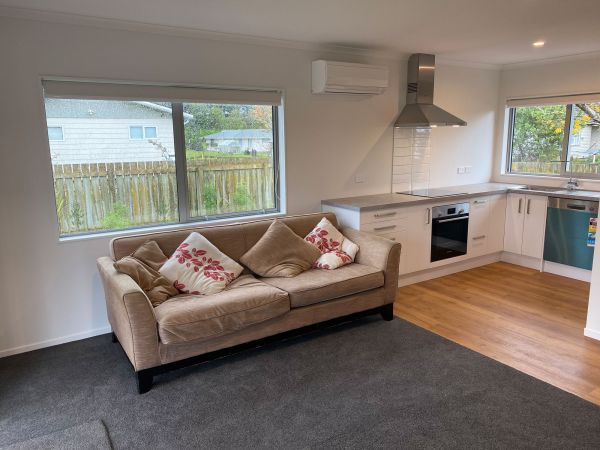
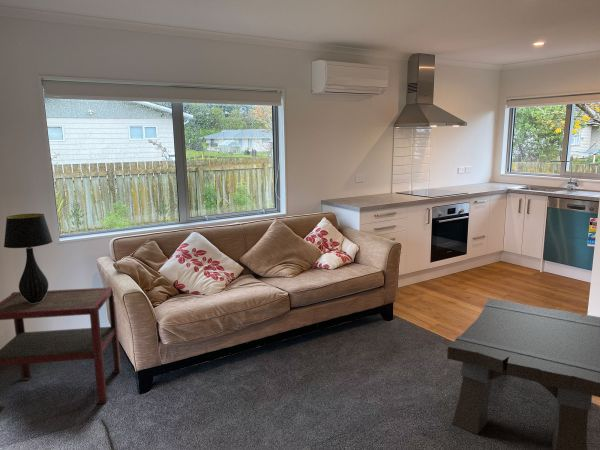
+ table lamp (30, 258)
+ coffee table (532, 365)
+ side table (57, 345)
